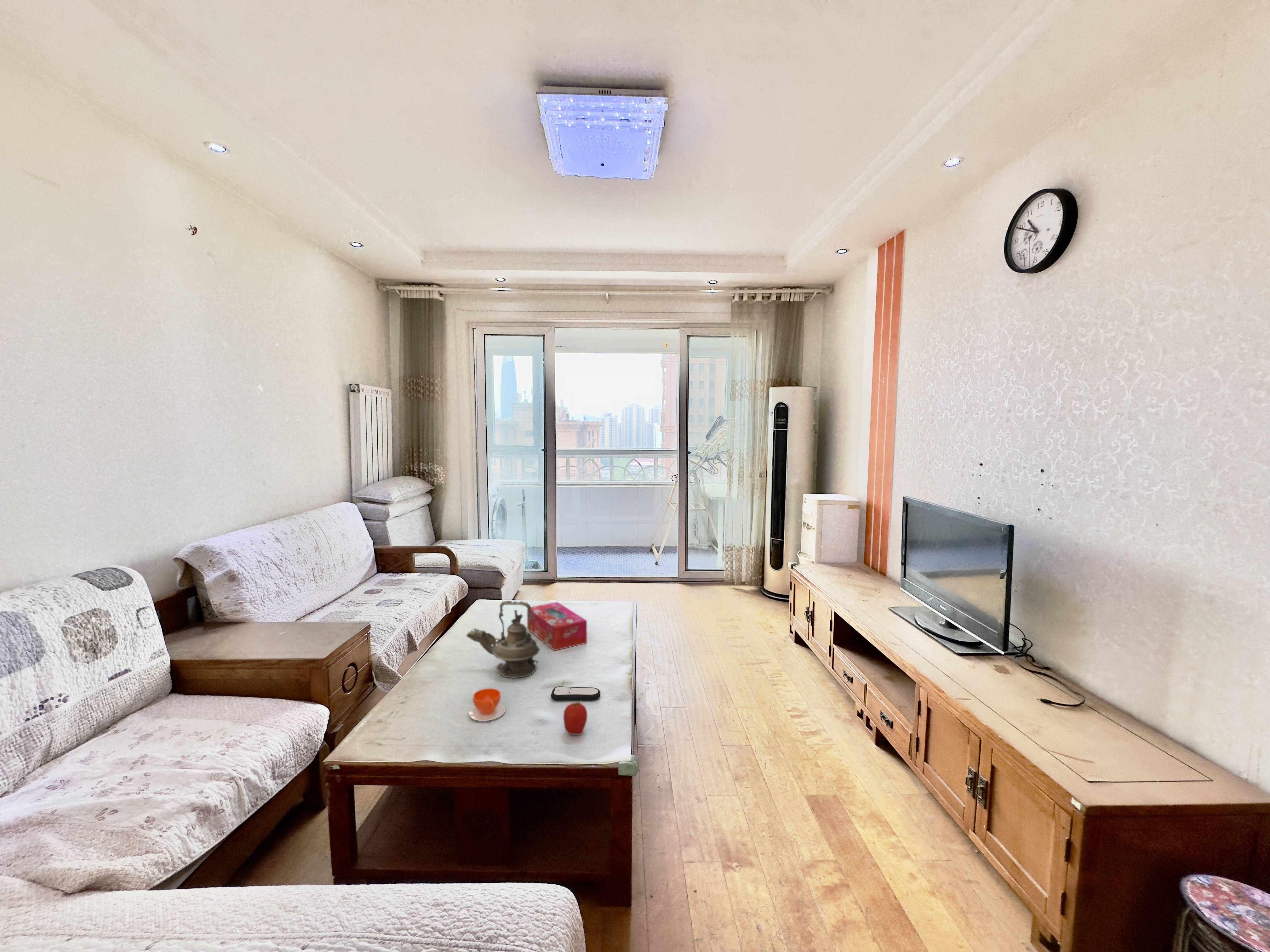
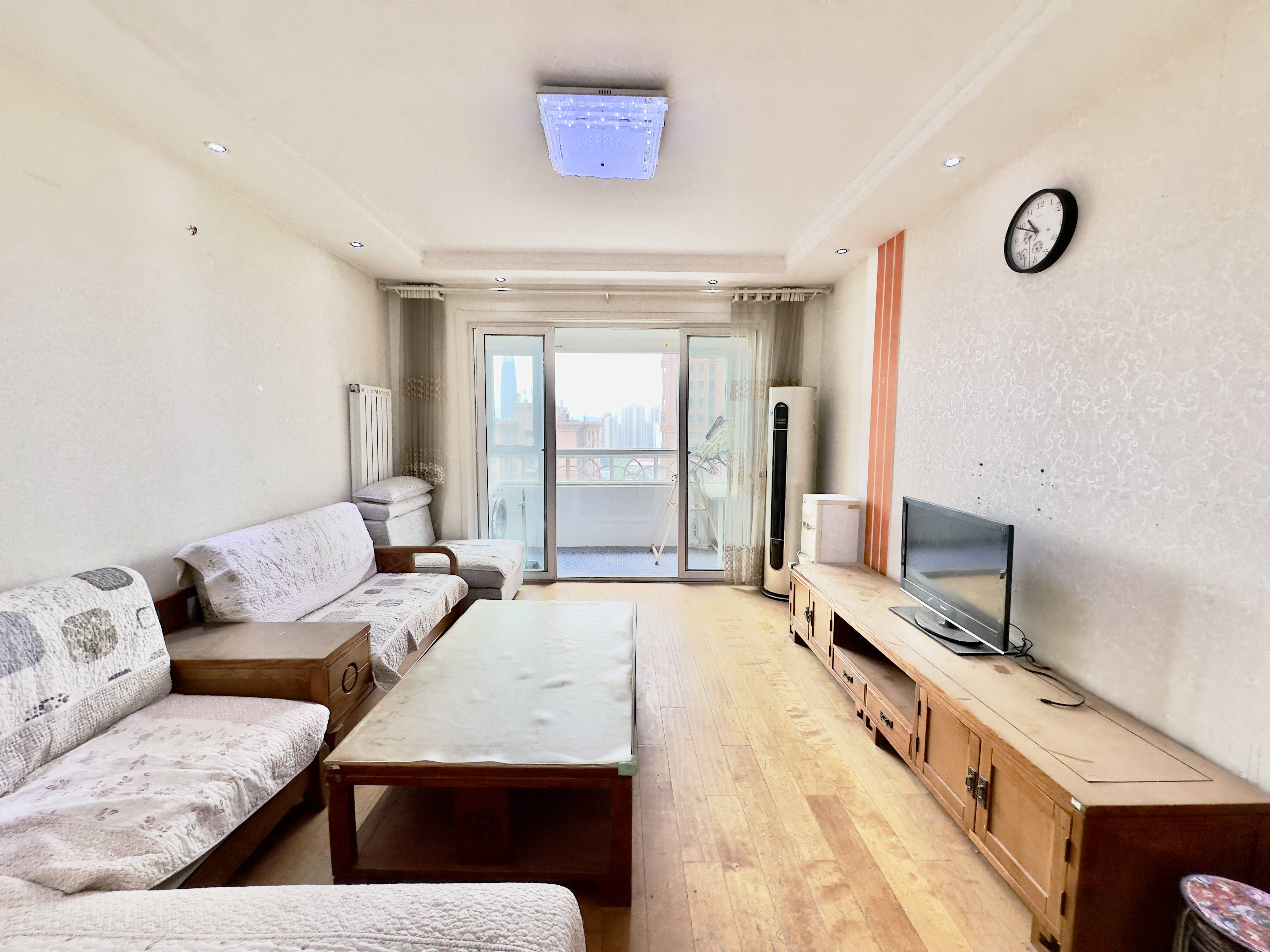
- fruit (575, 717)
- tissue box (556, 625)
- teapot (502, 635)
- teacup (487, 704)
- remote control (576, 693)
